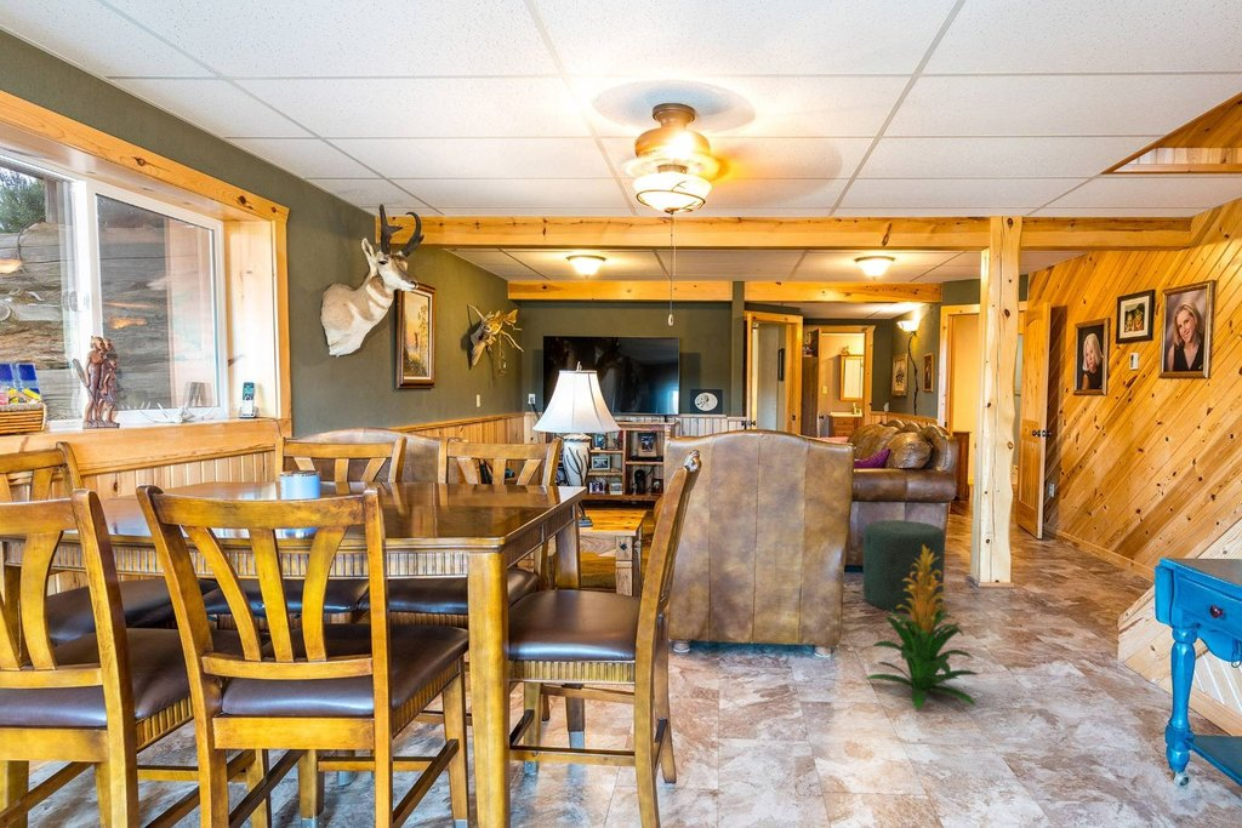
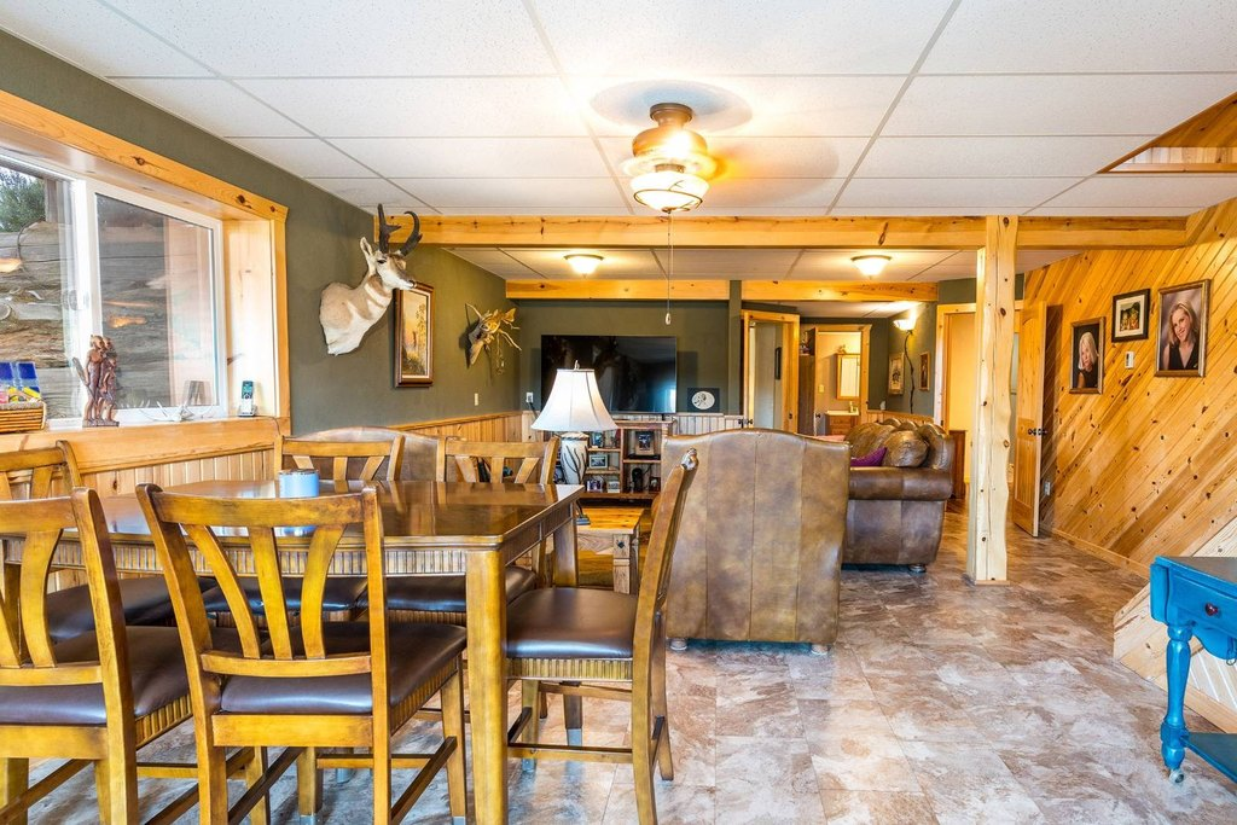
- indoor plant (923, 618)
- ottoman (902, 564)
